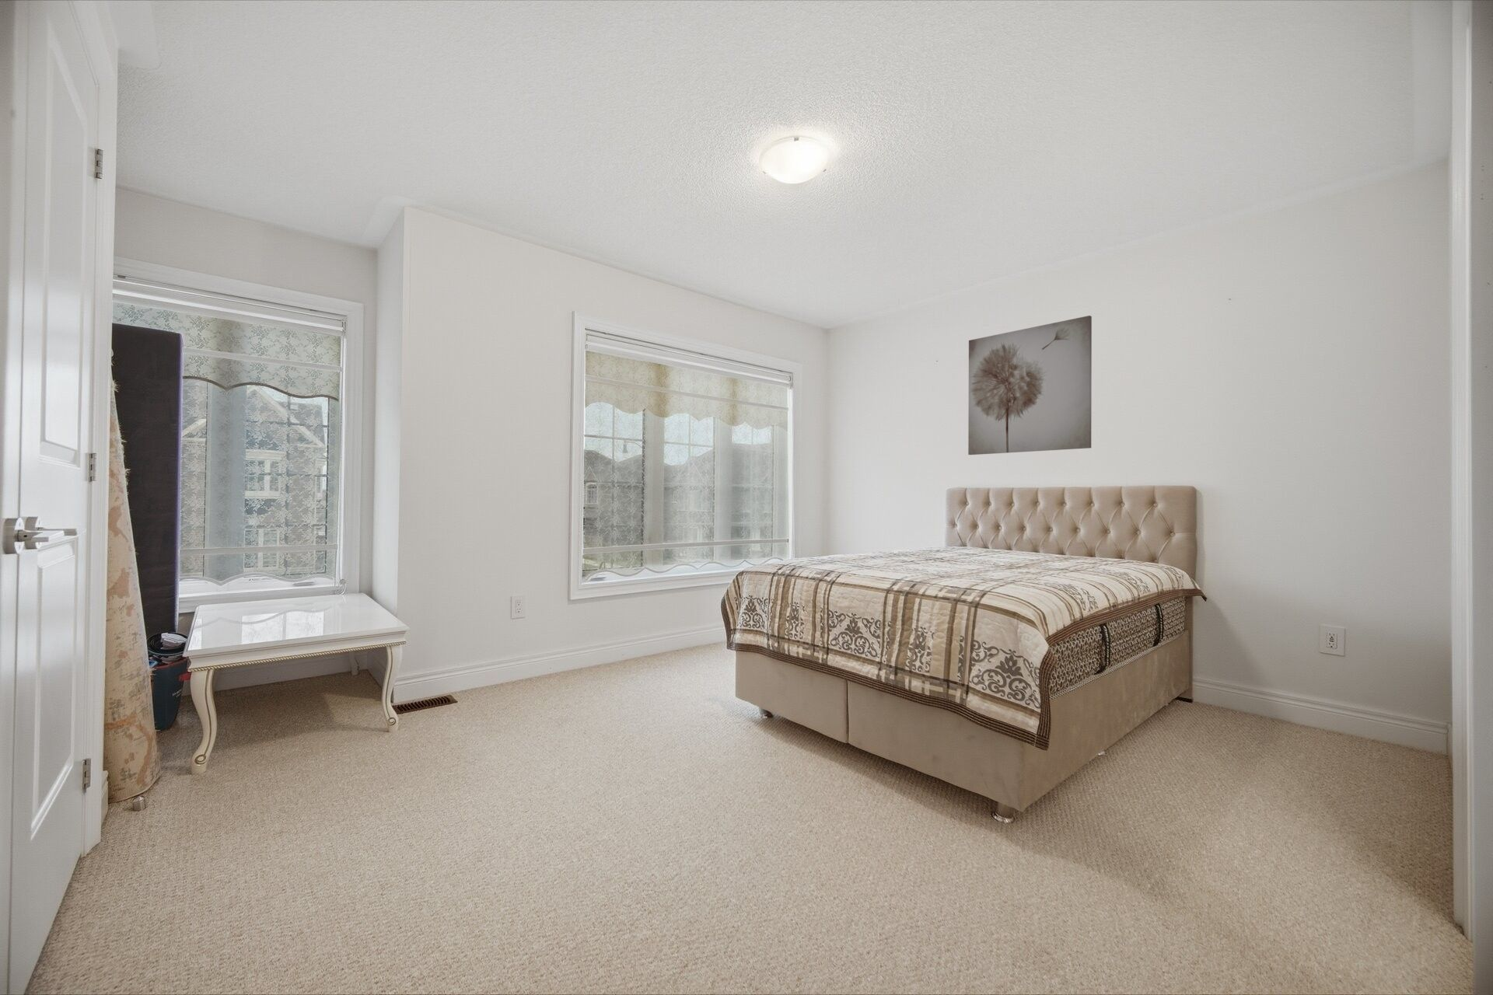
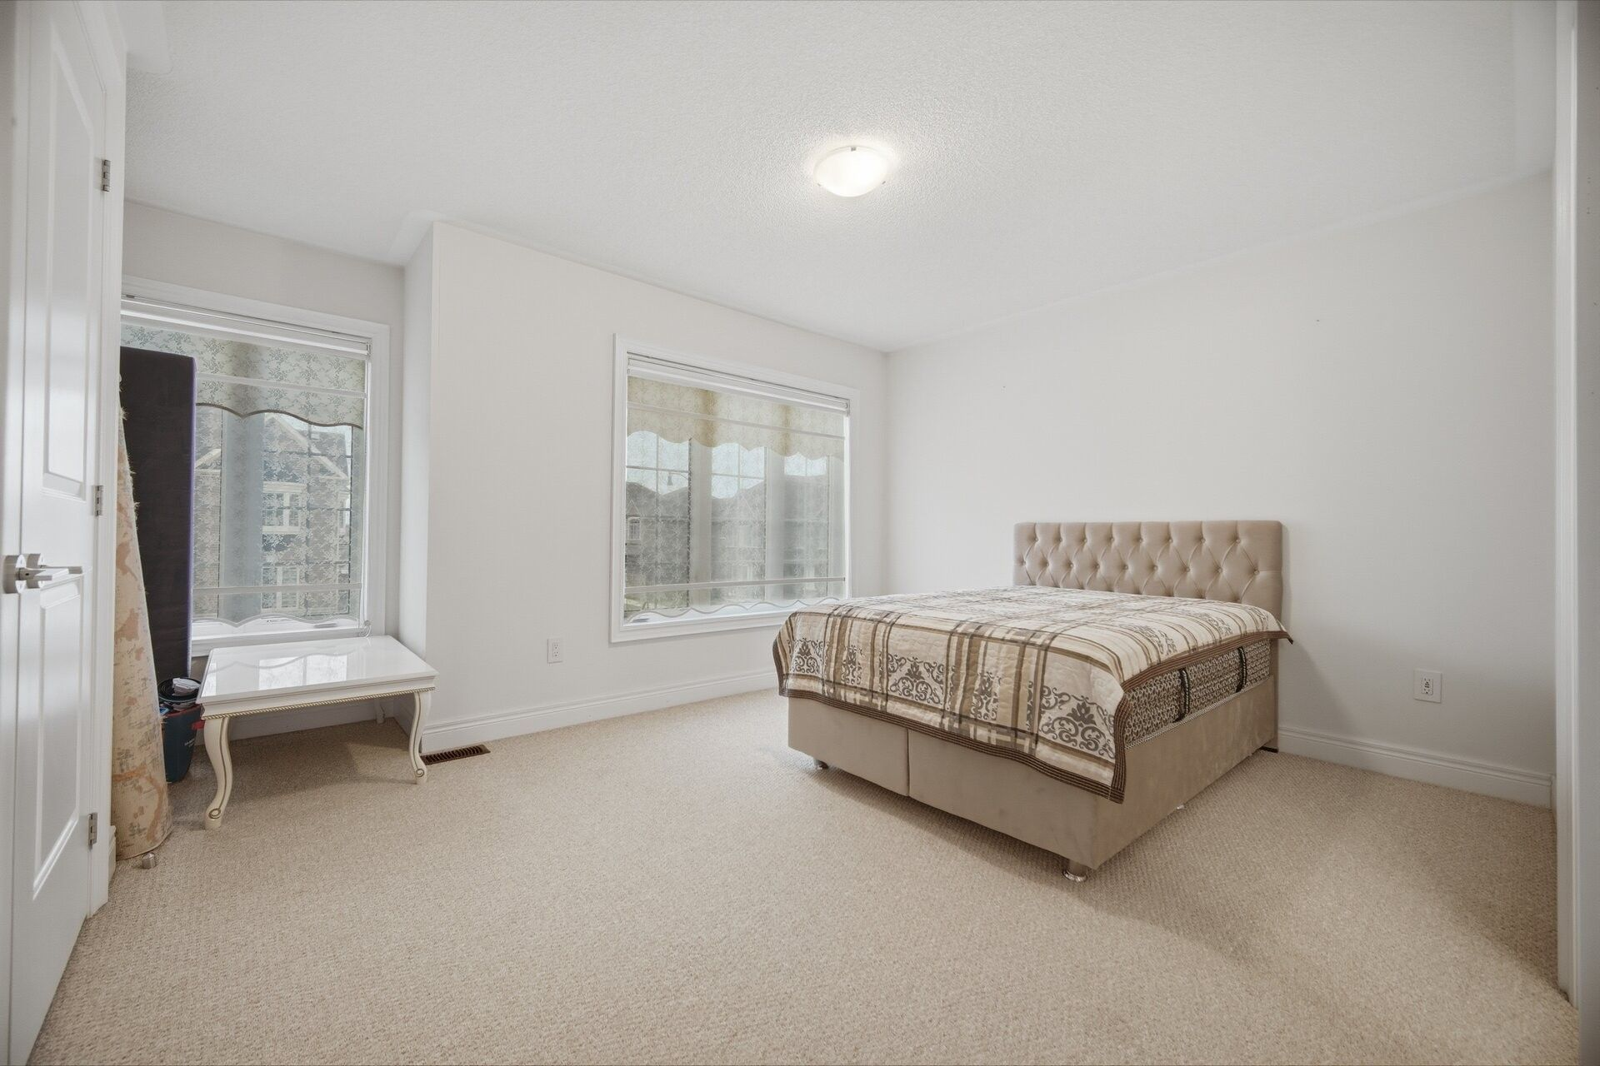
- wall art (1025, 390)
